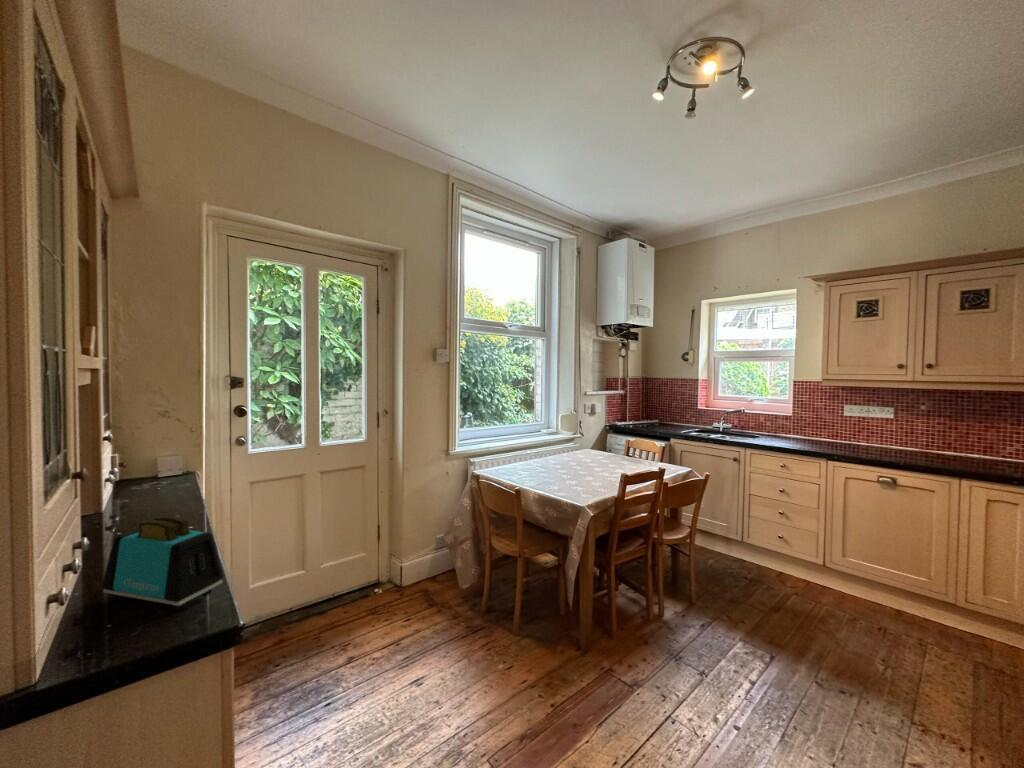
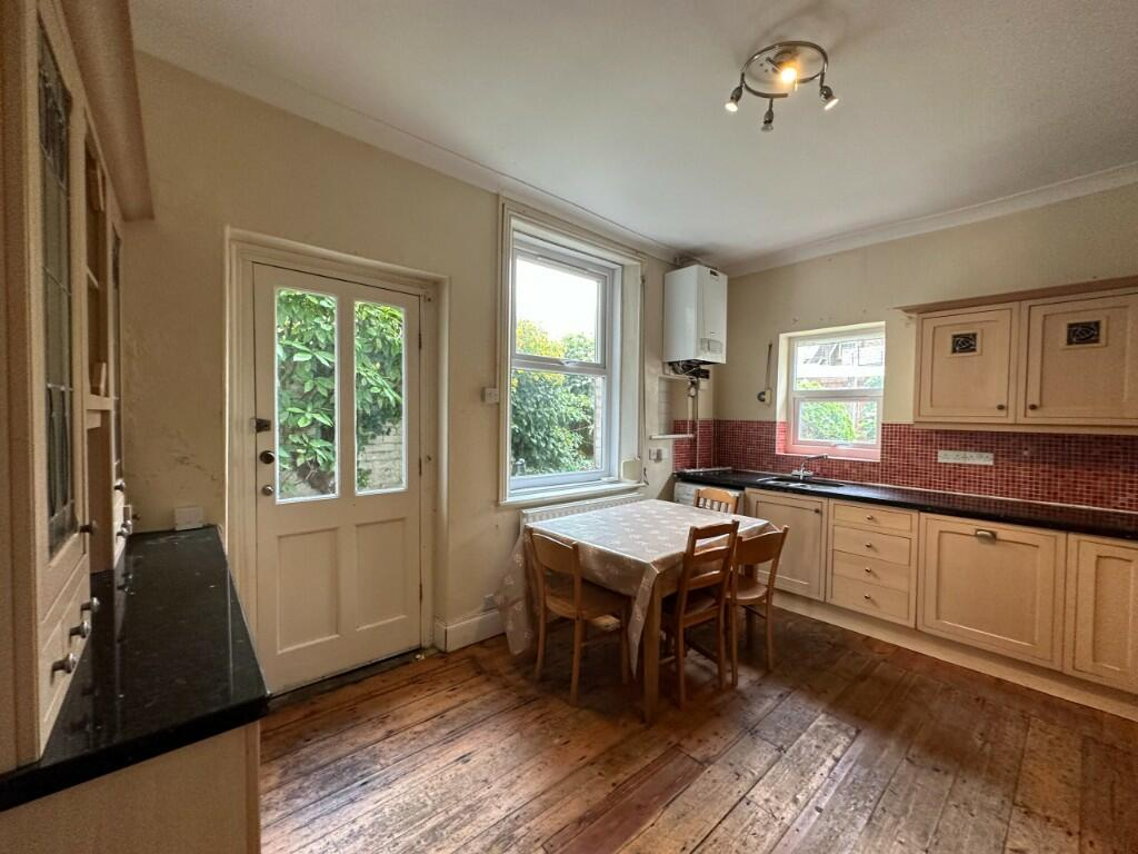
- toaster (164, 558)
